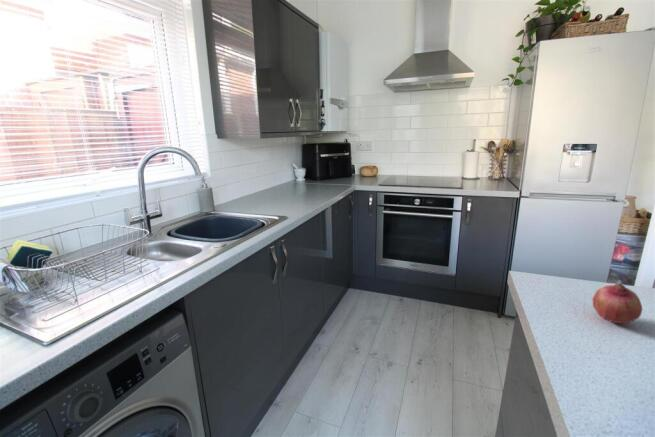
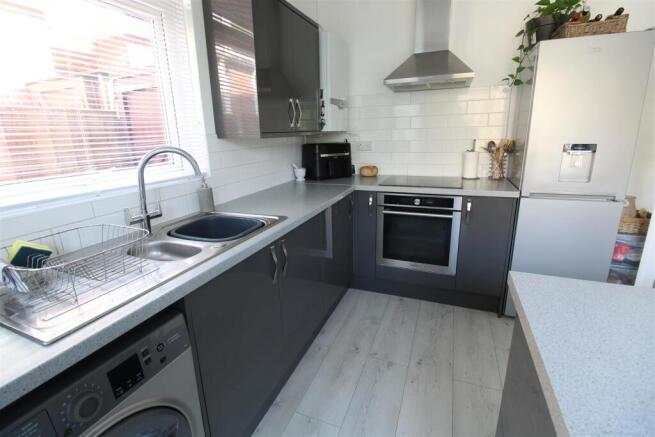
- fruit (616, 301)
